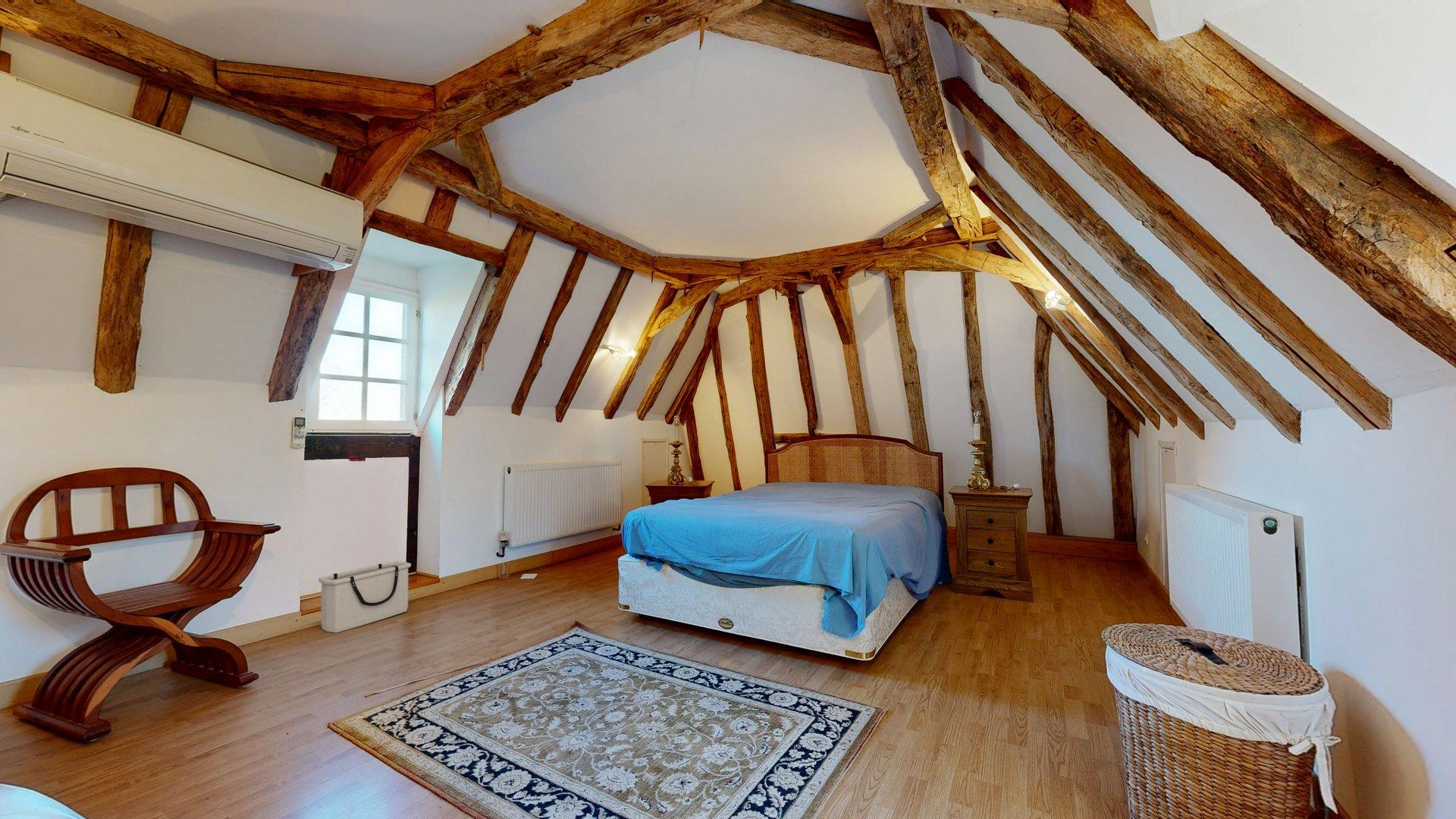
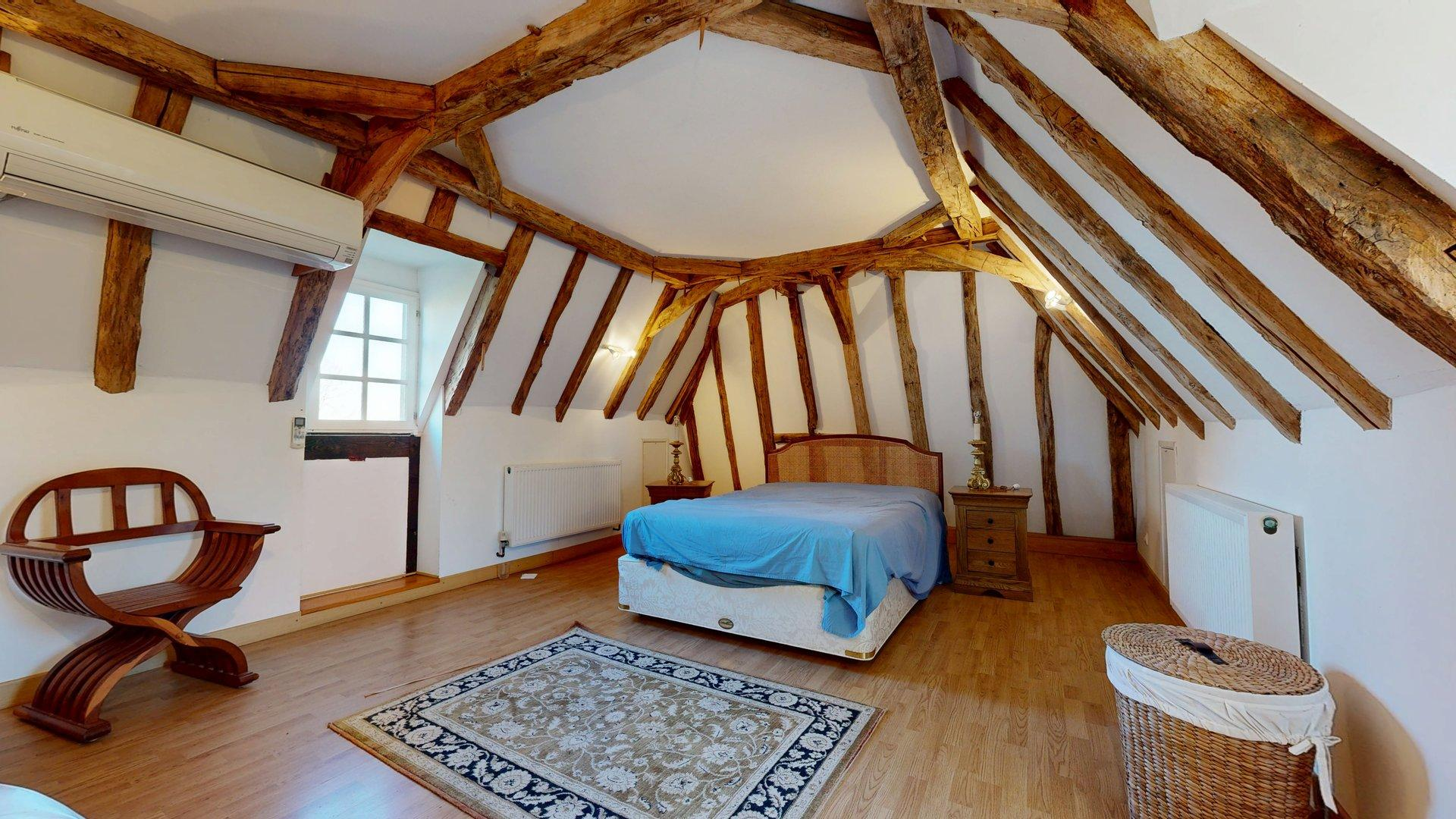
- storage bin (366, 595)
